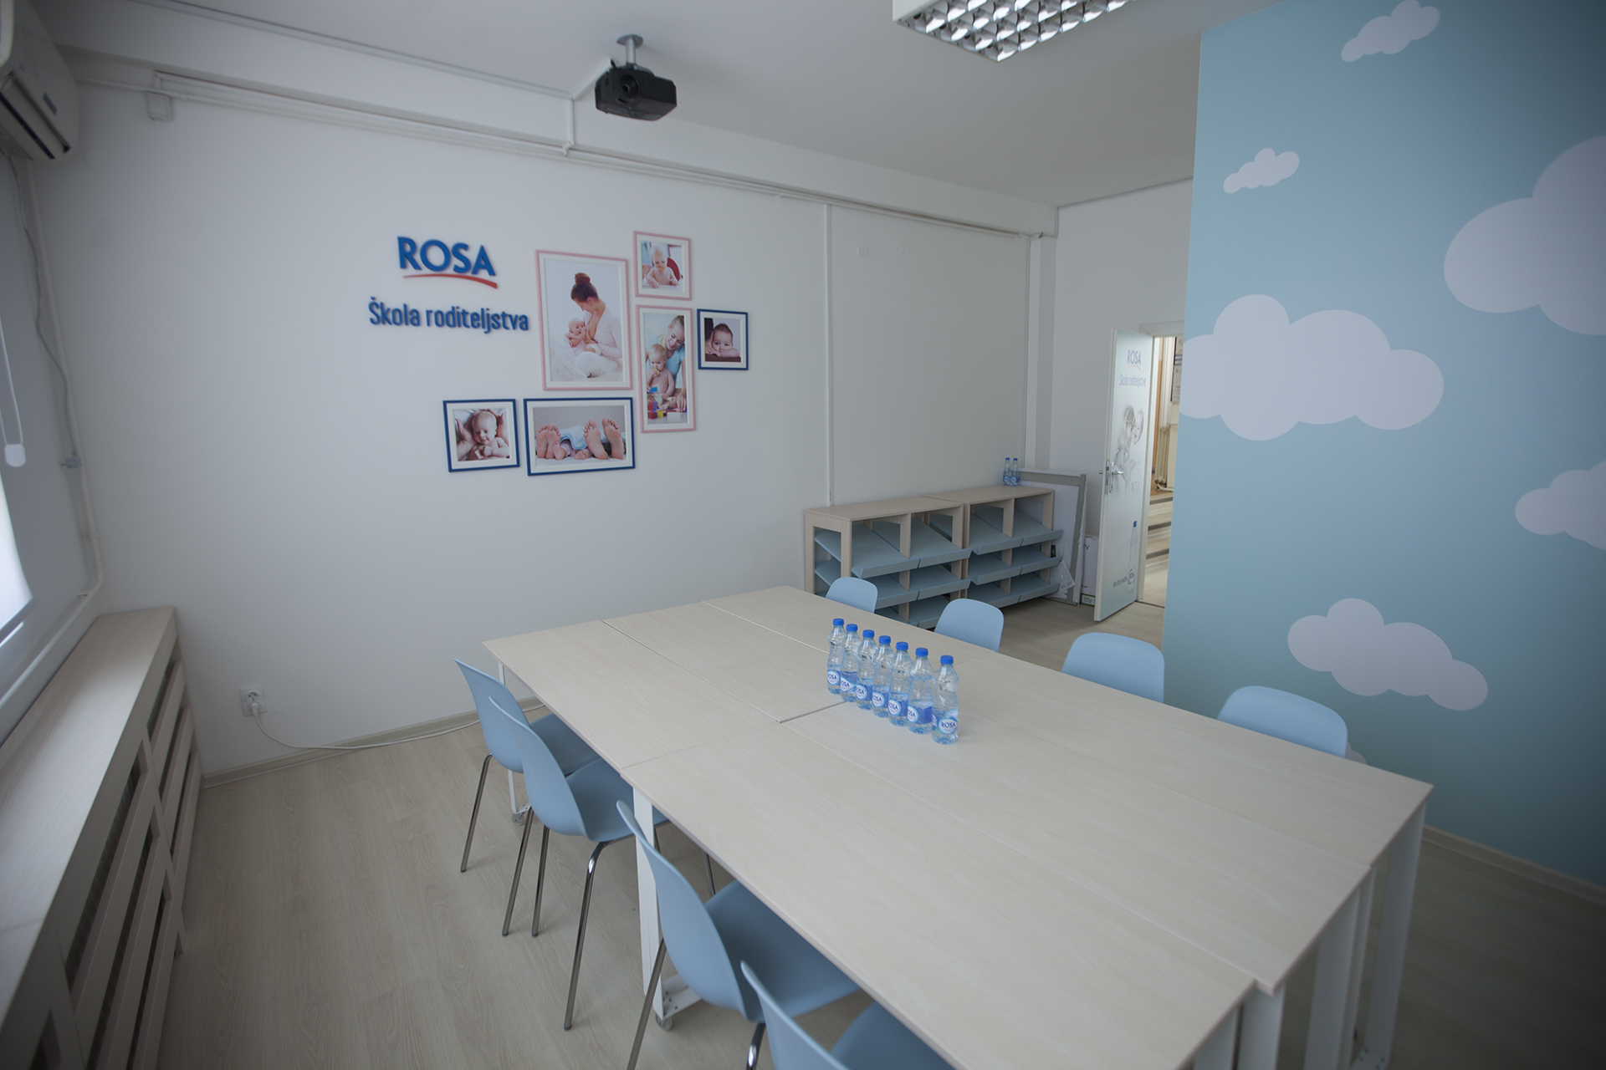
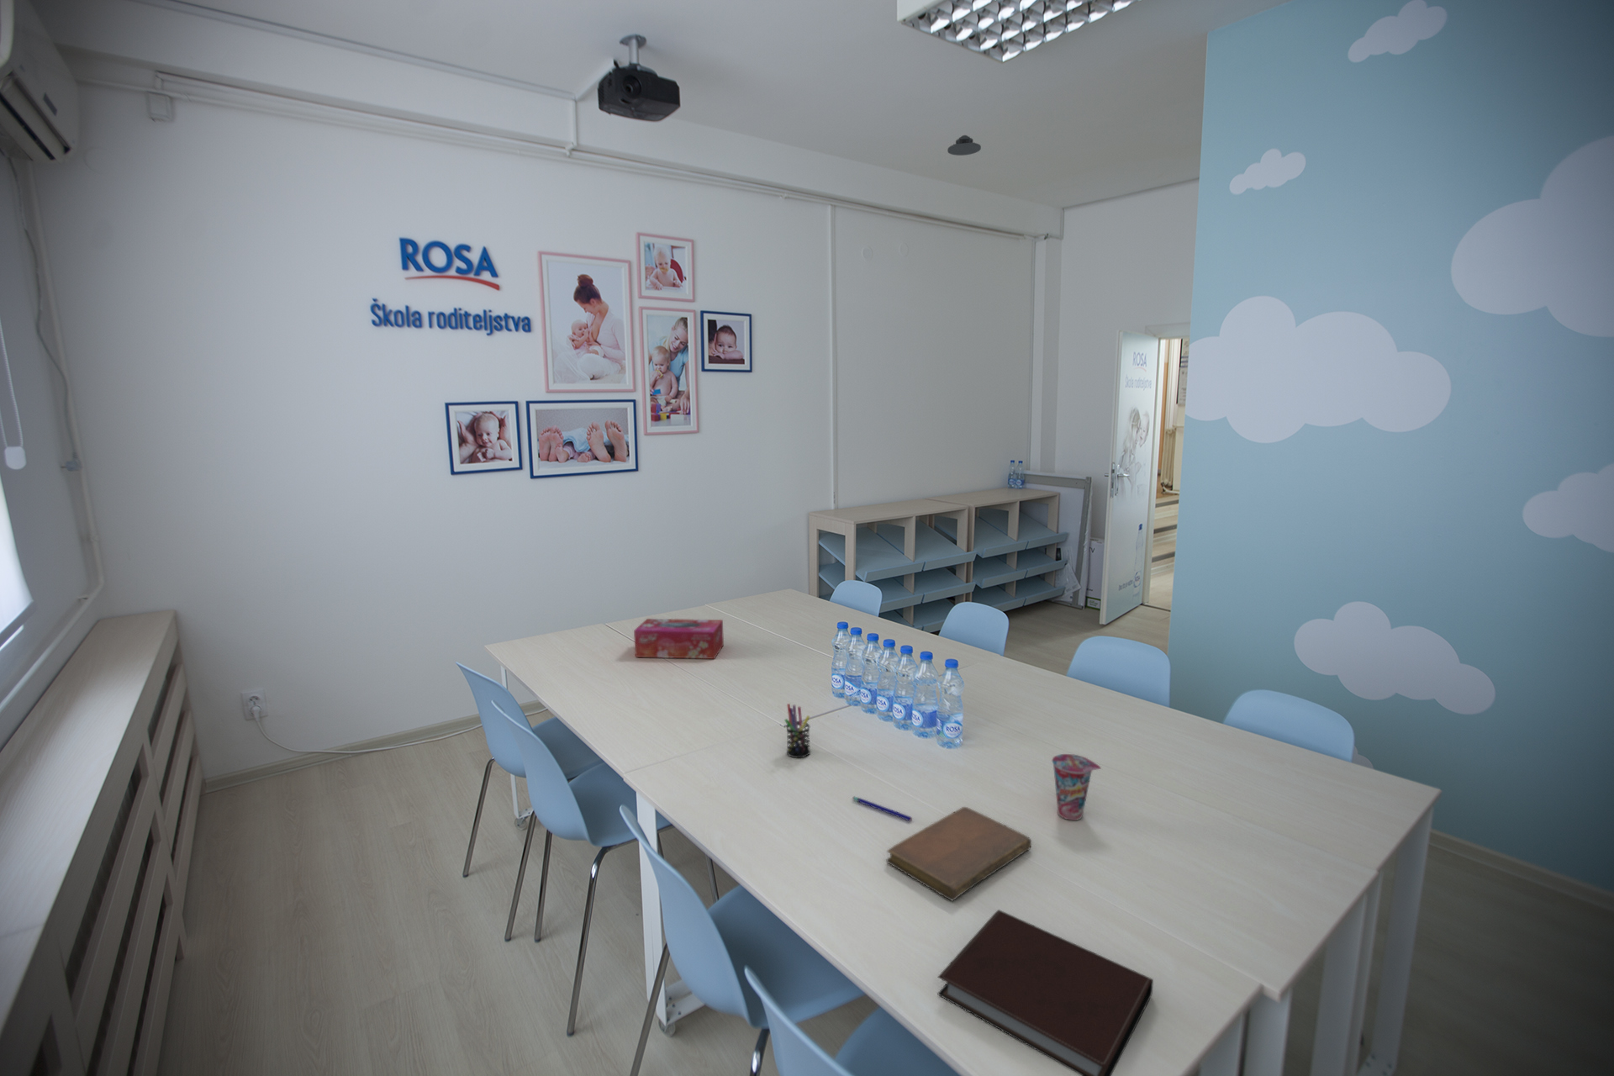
+ tissue box (680, 638)
+ cup (1074, 788)
+ pen holder (795, 730)
+ notebook (1044, 985)
+ notebook (960, 849)
+ pen (881, 808)
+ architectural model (964, 142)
